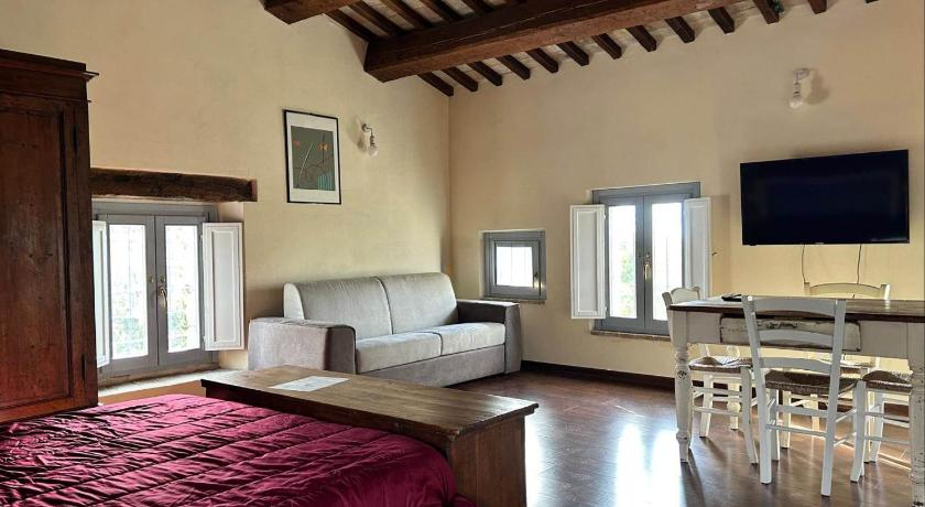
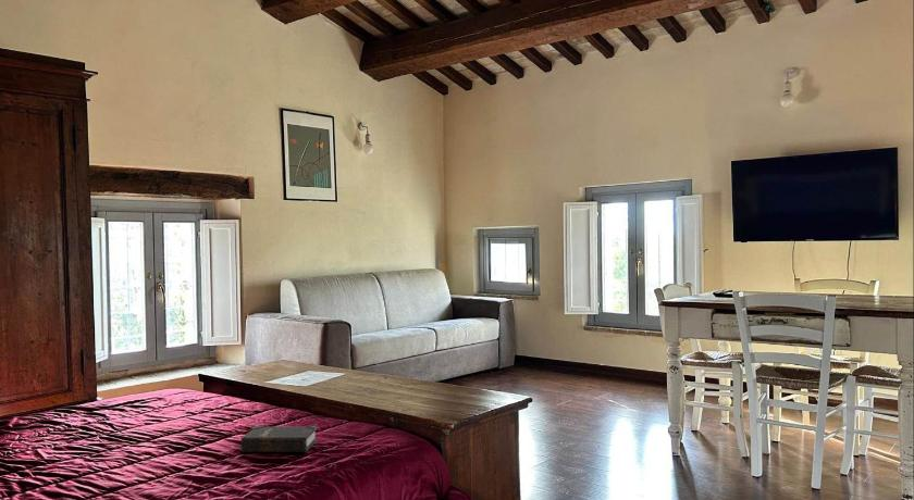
+ hardback book (280, 438)
